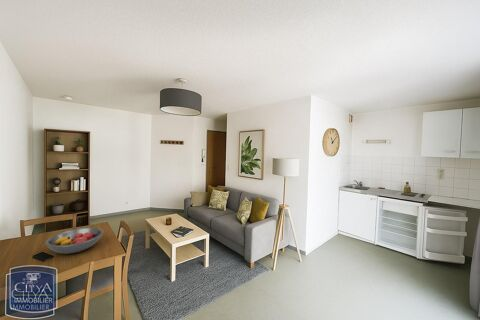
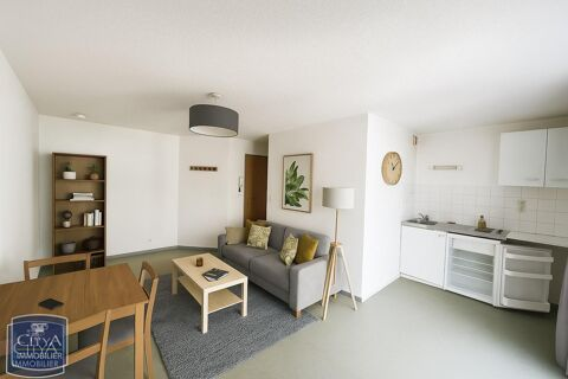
- fruit bowl (76, 240)
